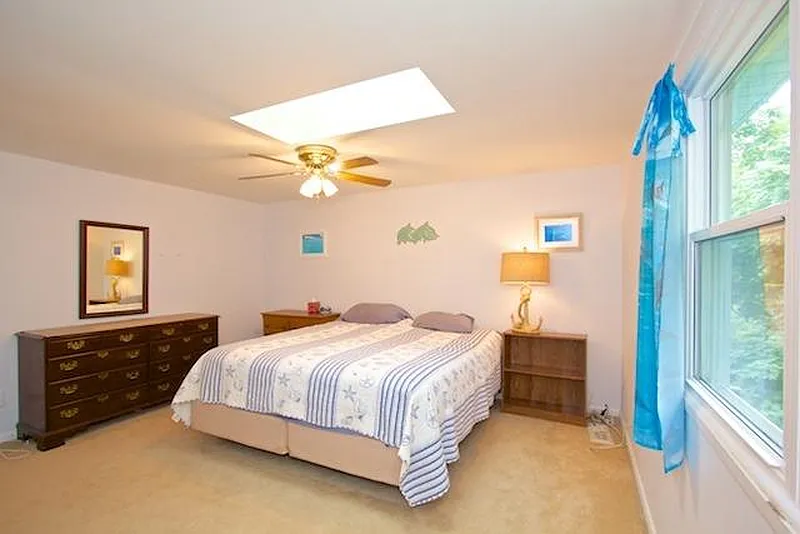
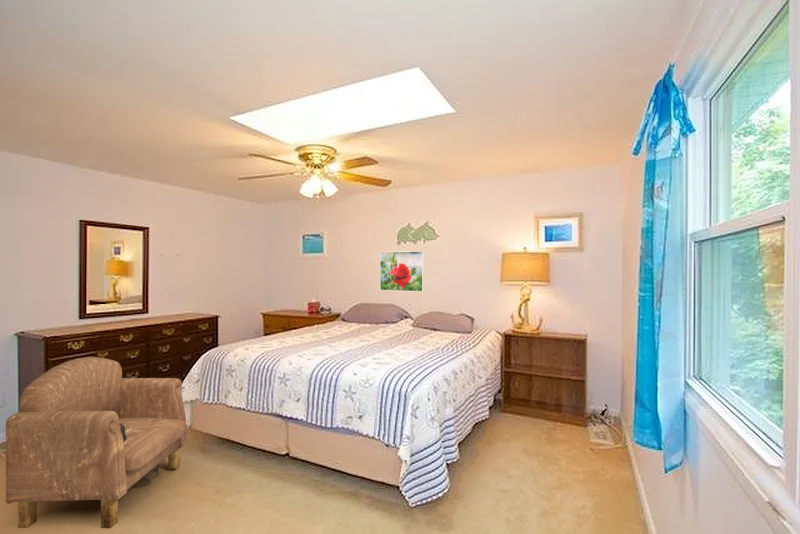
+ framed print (401, 271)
+ armchair (115, 425)
